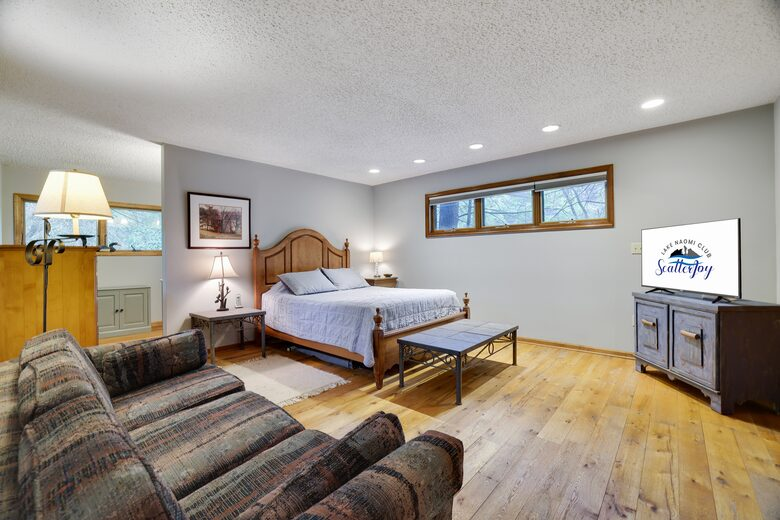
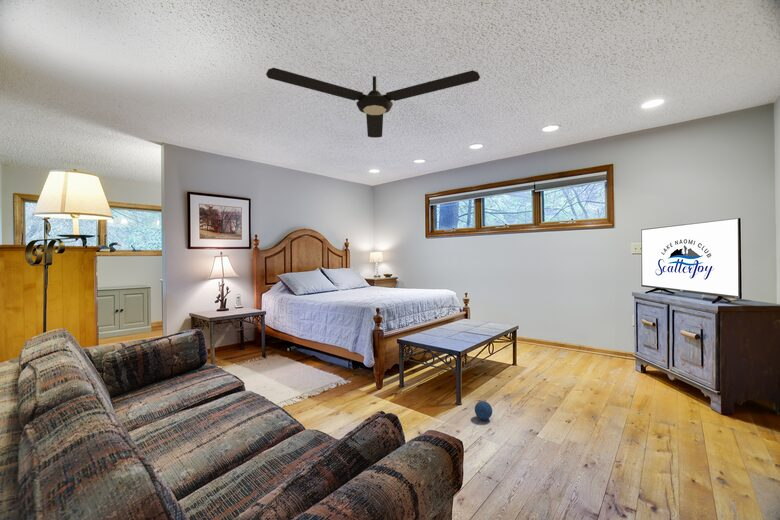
+ ceiling fan (374, 104)
+ ball (483, 410)
